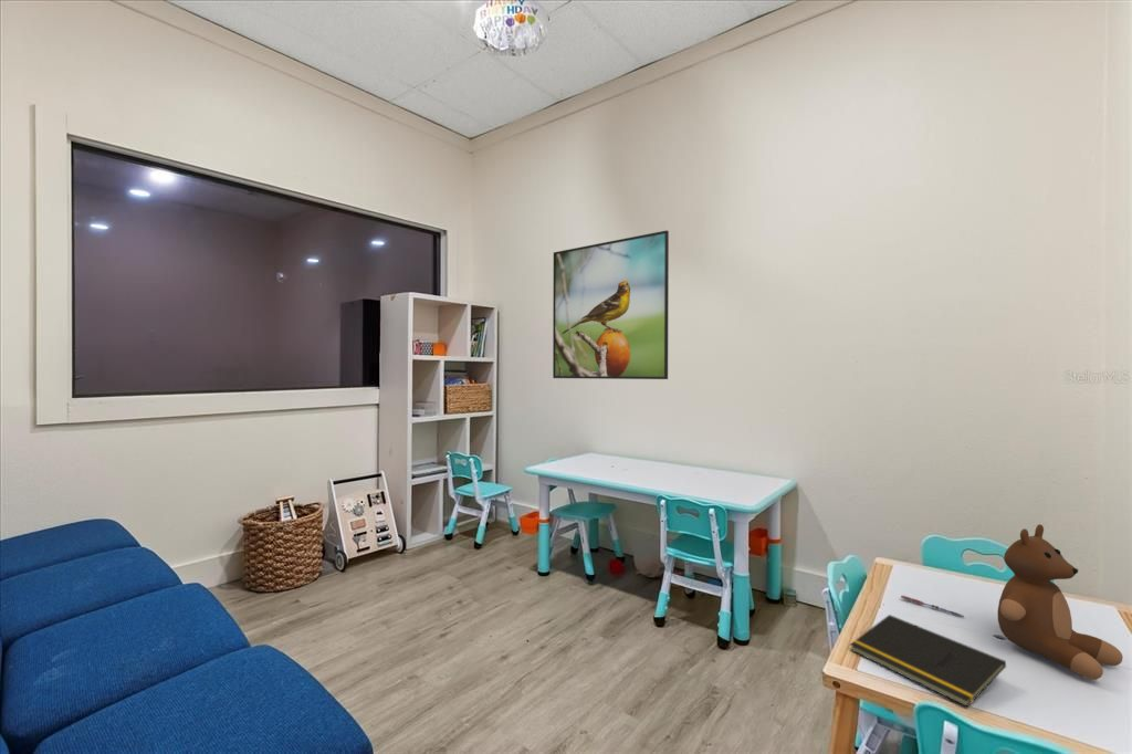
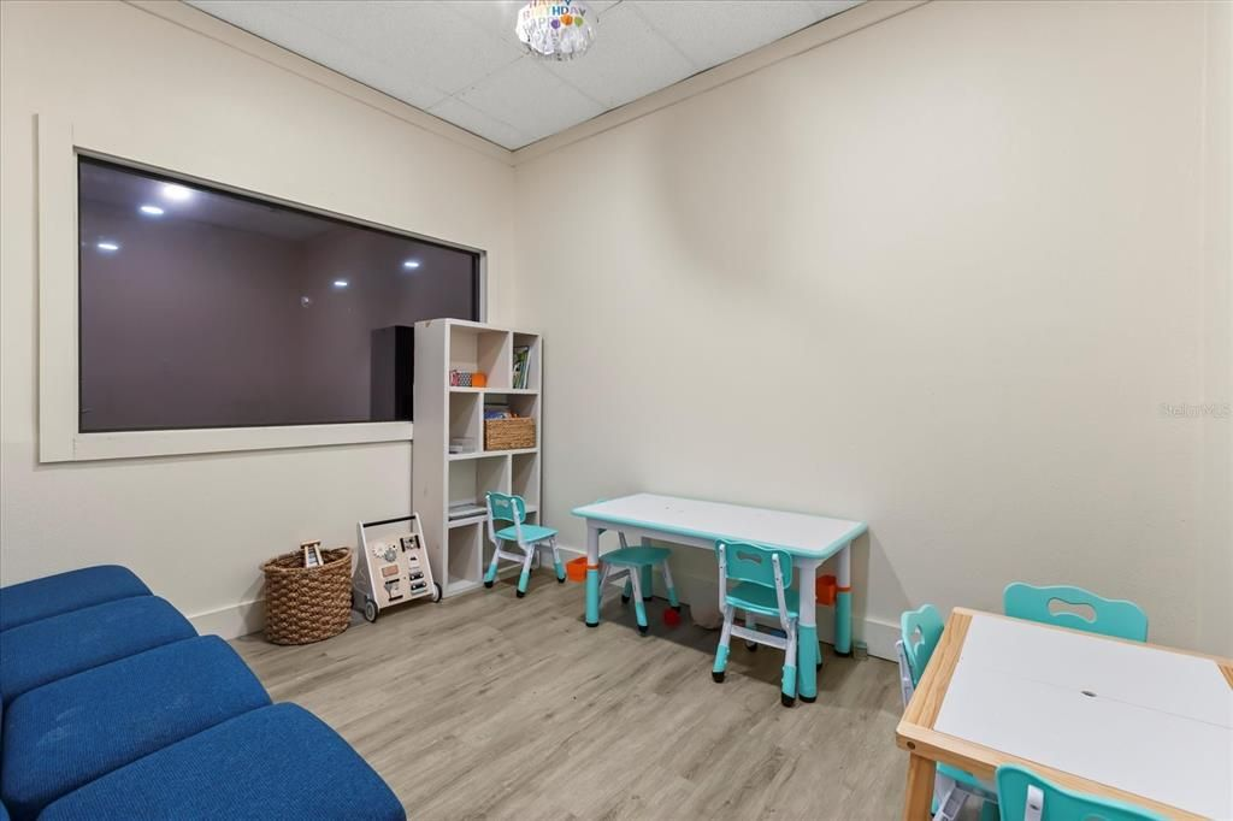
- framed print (606, 310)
- teddy bear (1055, 594)
- pen (931, 605)
- notepad (923, 654)
